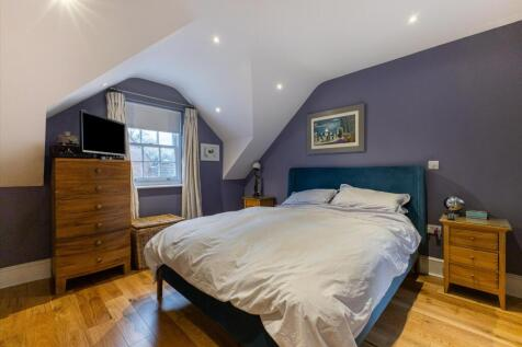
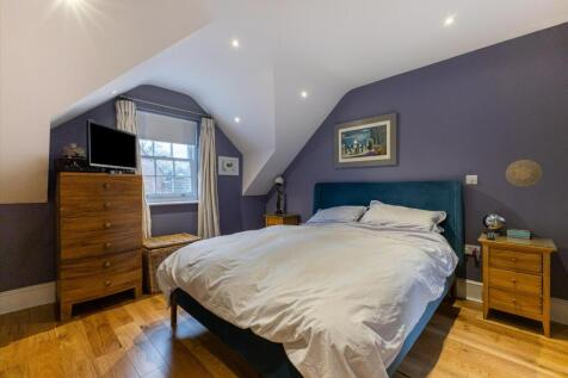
+ decorative plate (523, 173)
